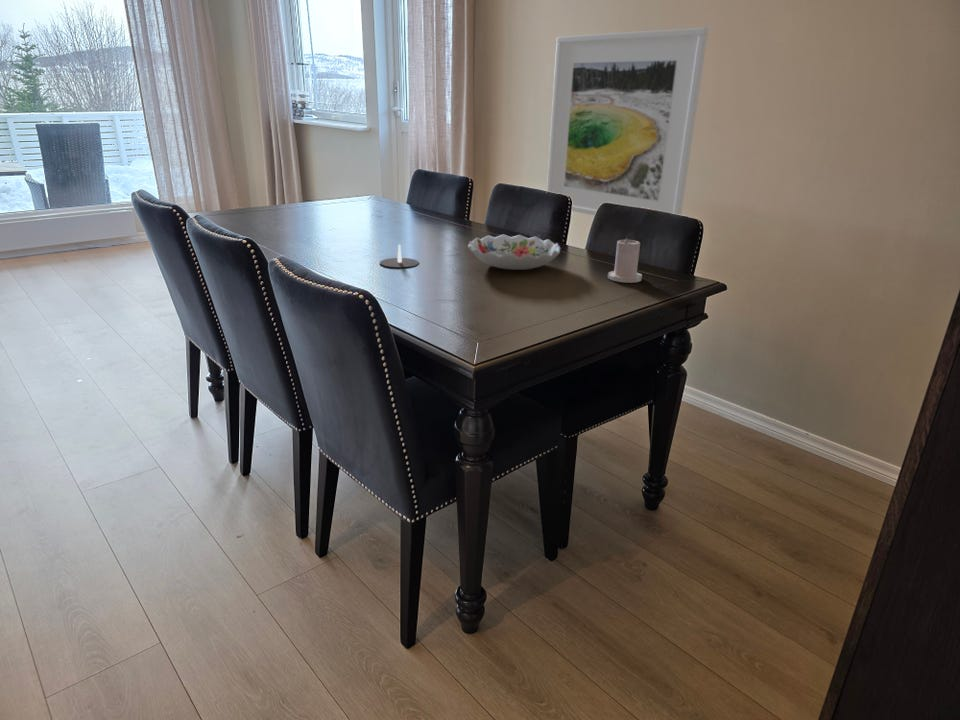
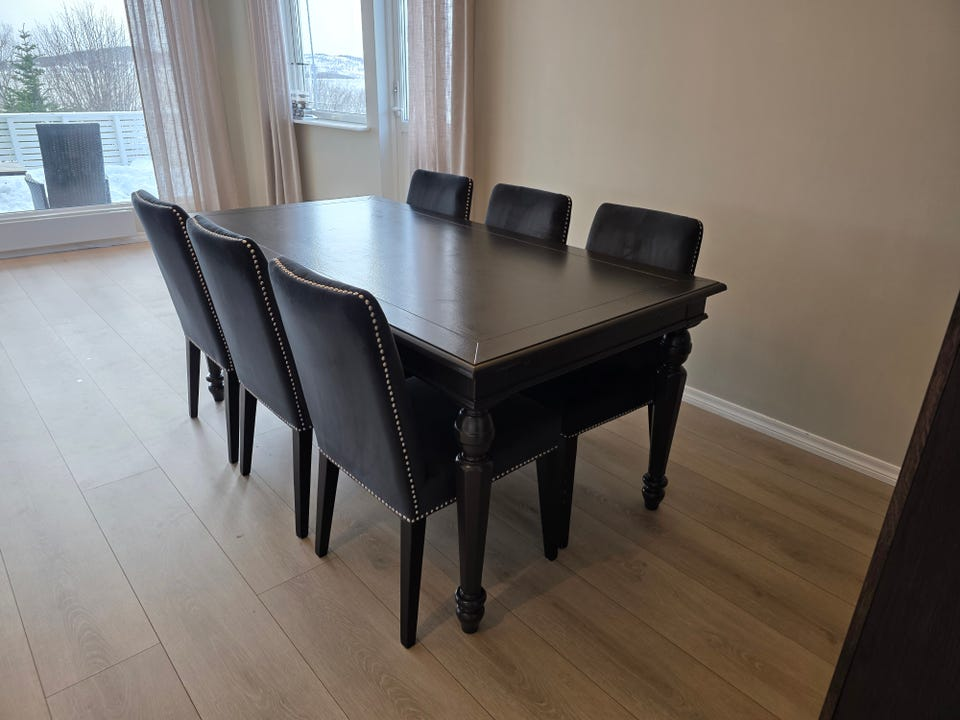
- candle (626, 257)
- decorative bowl (514, 254)
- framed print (615, 129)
- candle (399, 253)
